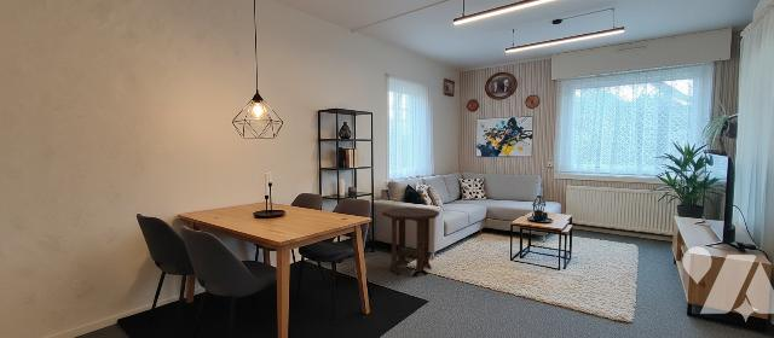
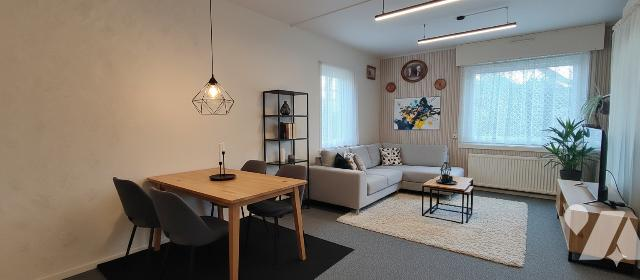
- side table (404, 240)
